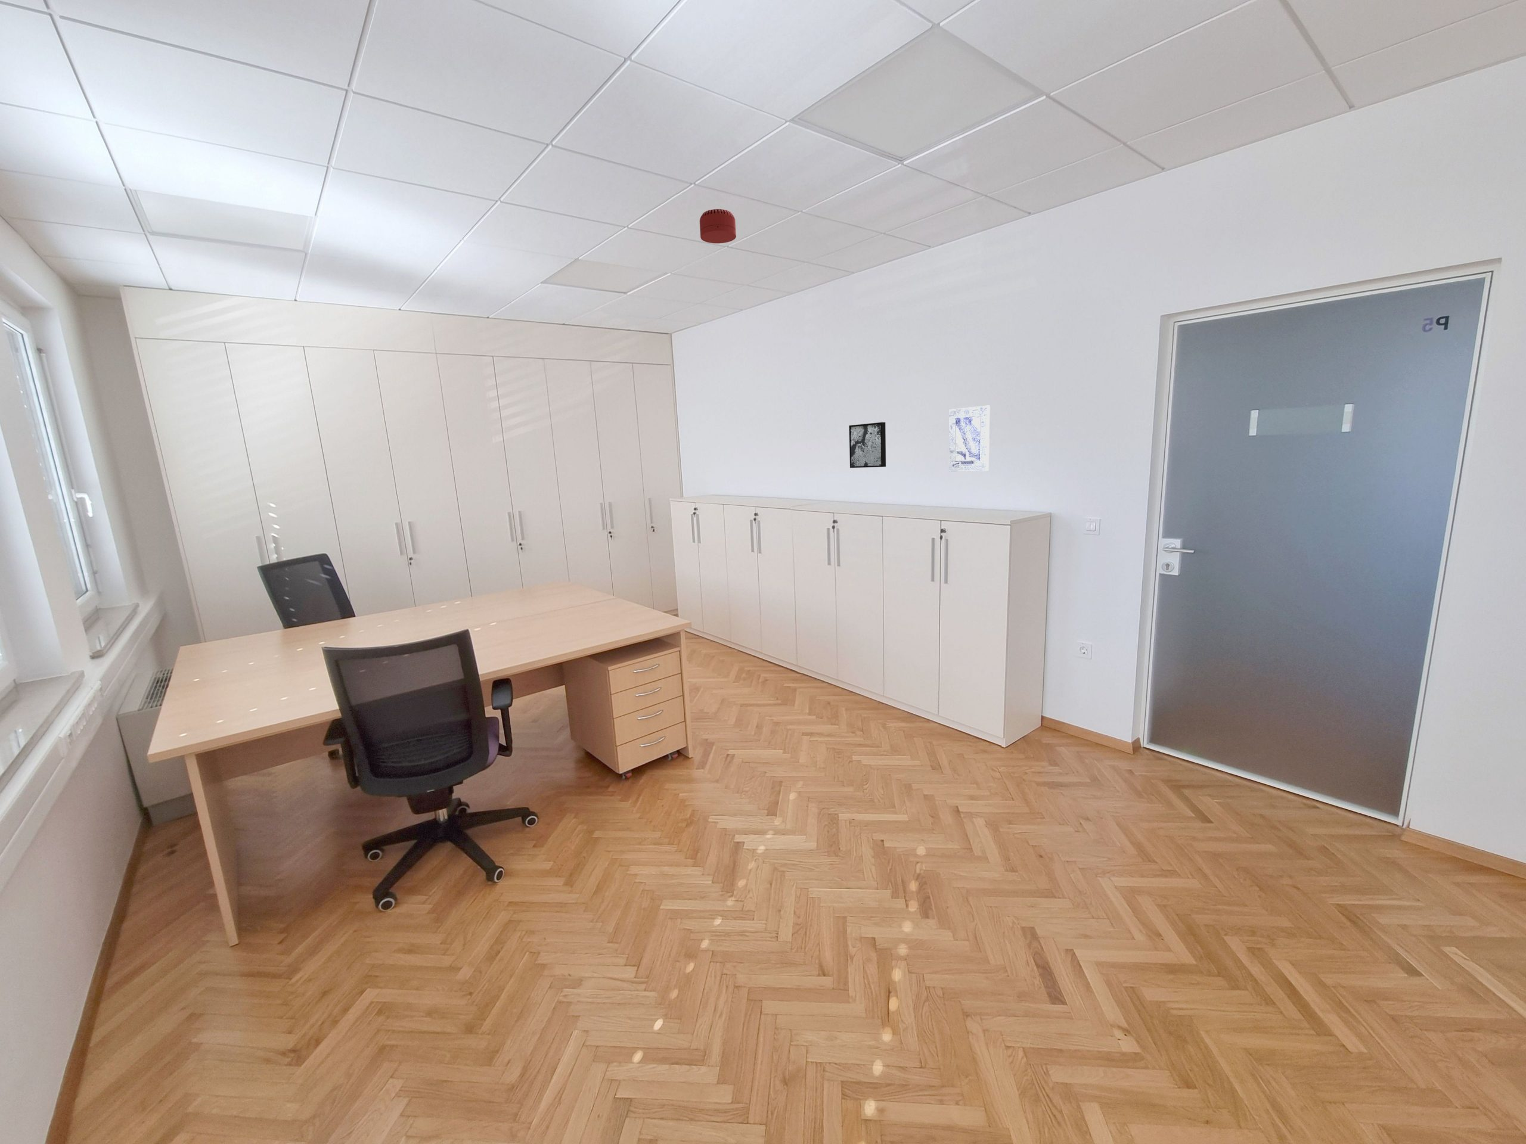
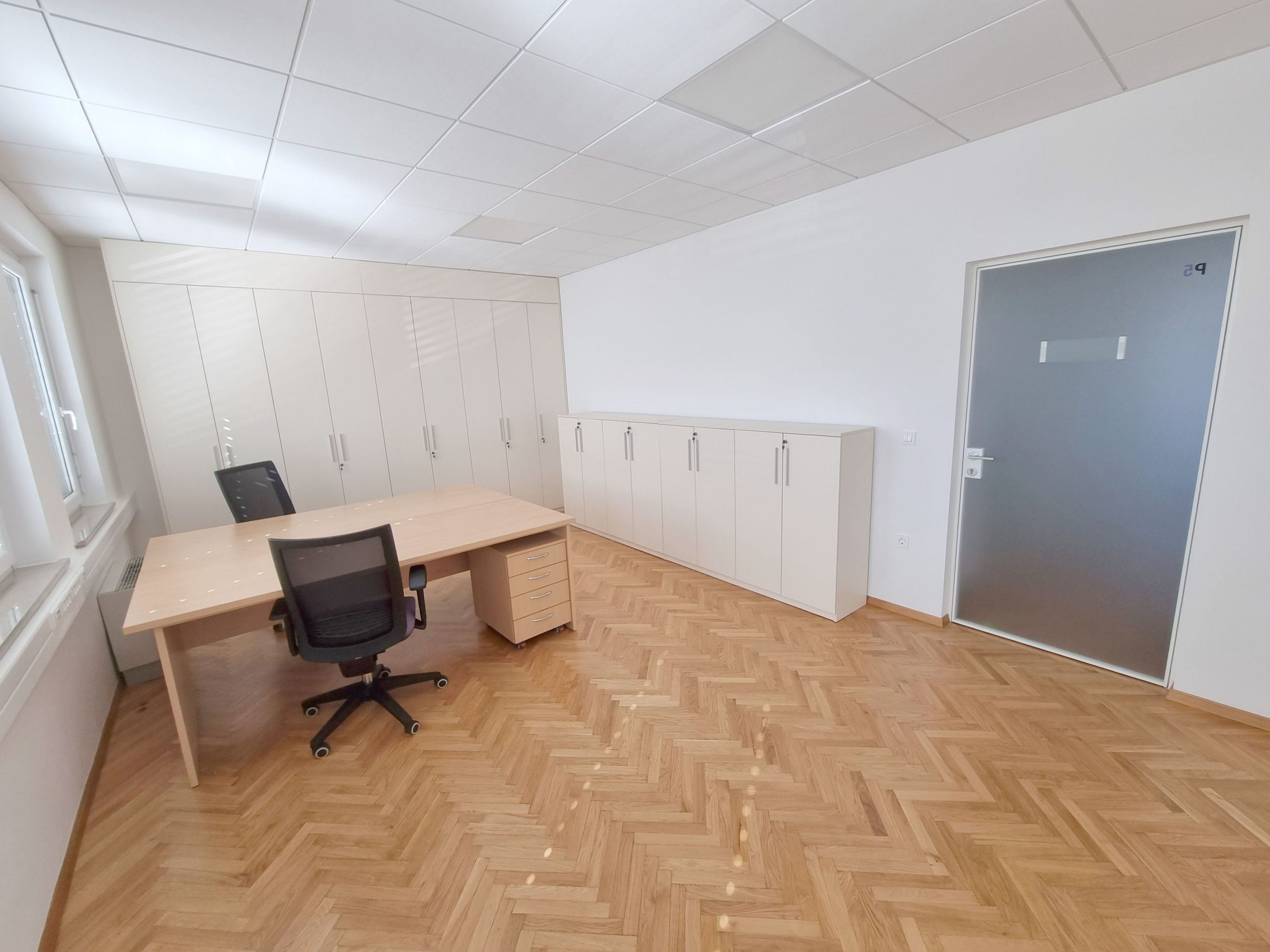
- wall art (866, 446)
- wall art (968, 439)
- smoke detector (717, 226)
